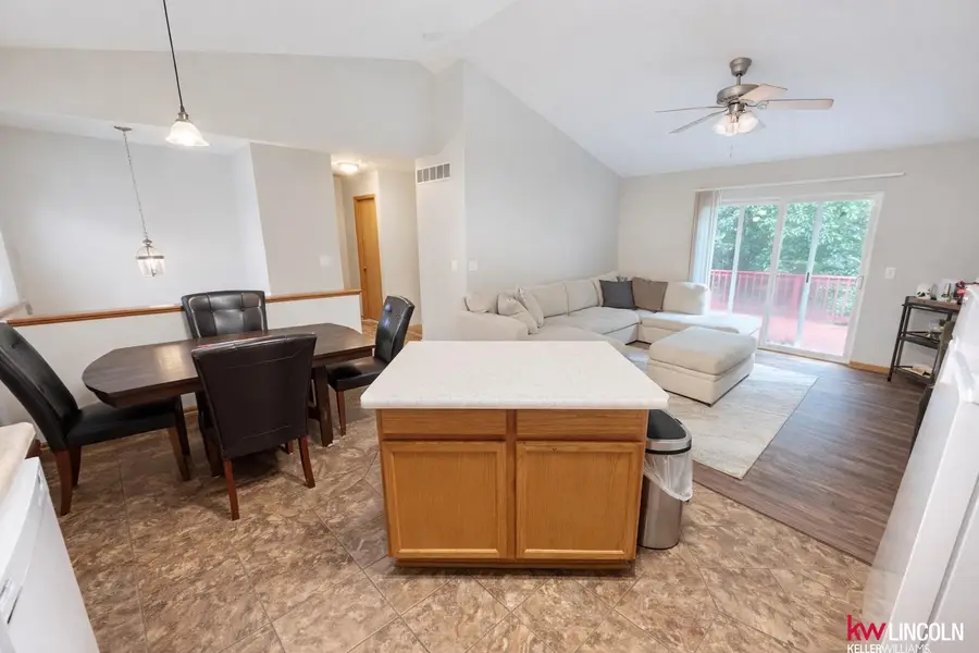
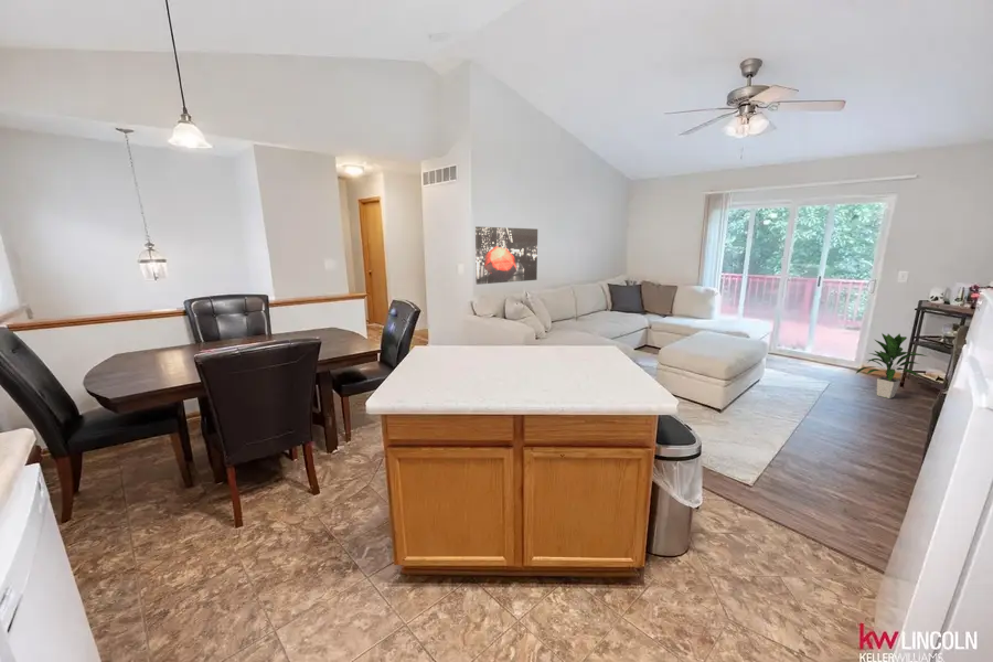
+ indoor plant (889, 363)
+ wall art (508, 255)
